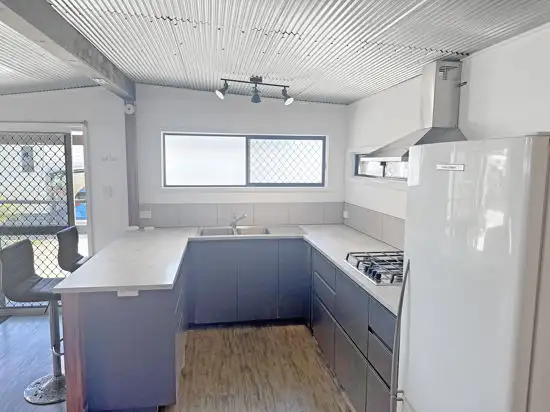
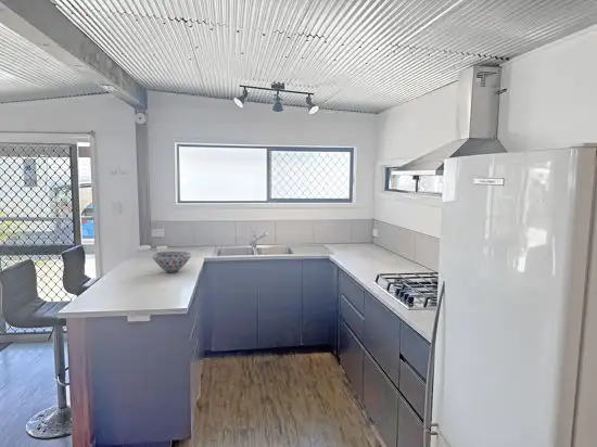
+ bowl (172, 263)
